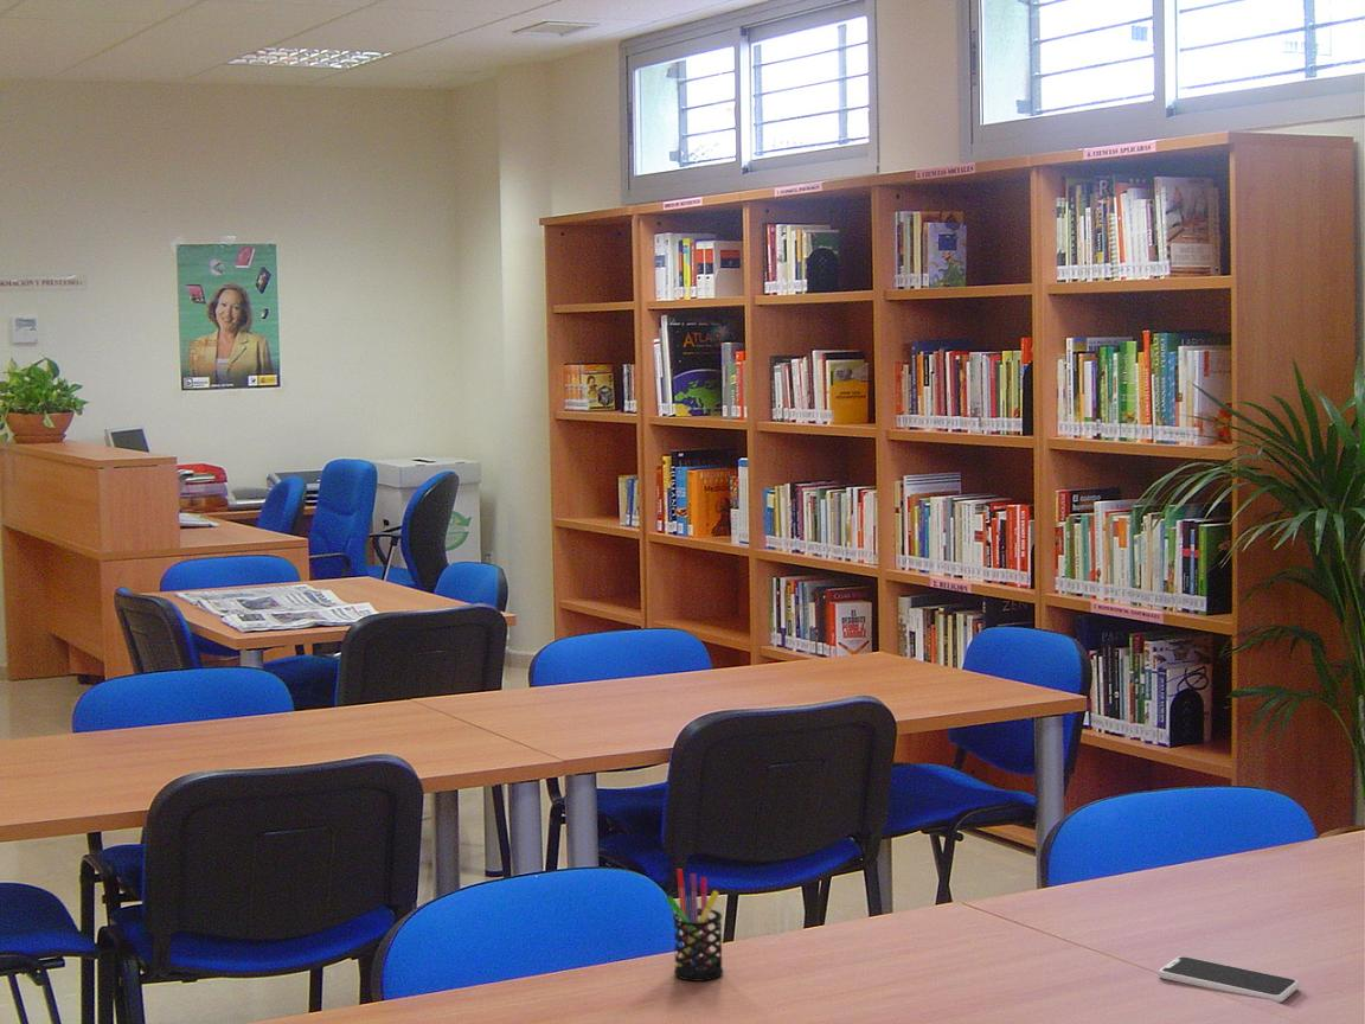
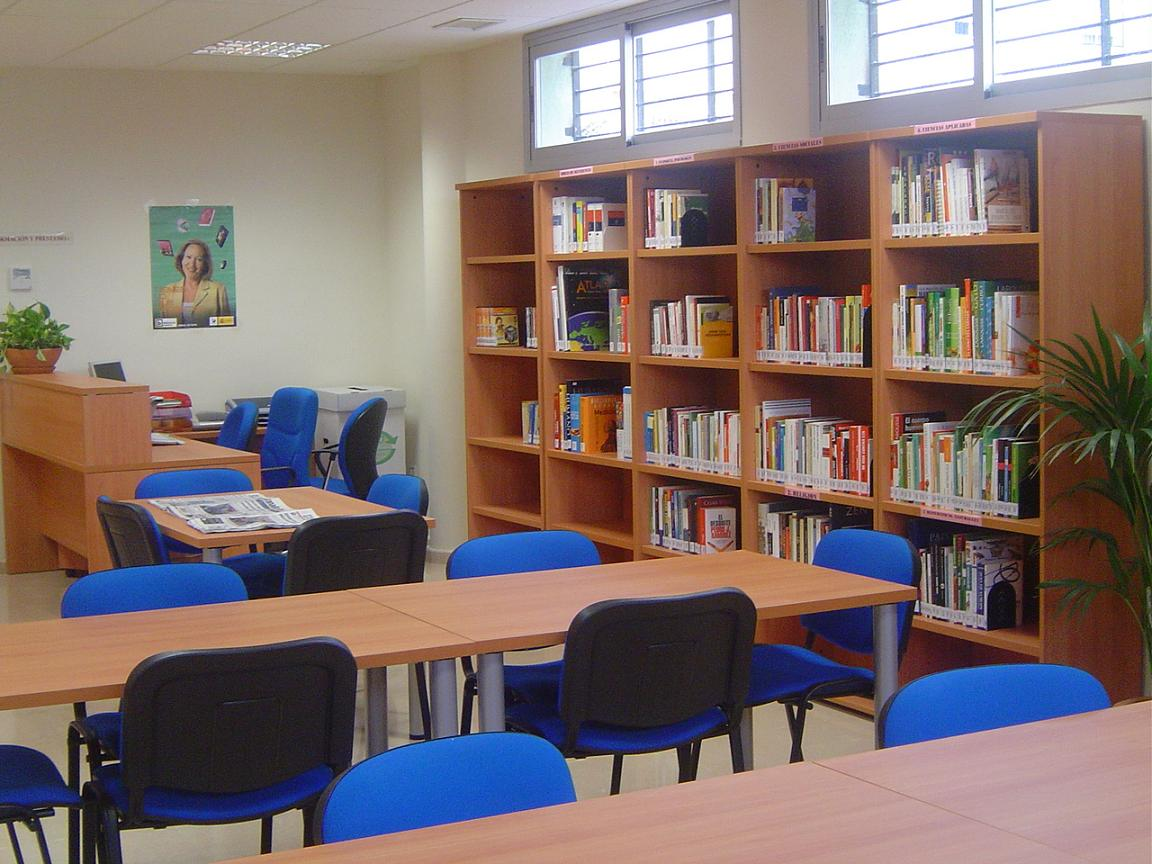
- pen holder (691, 923)
- smartphone (1228, 978)
